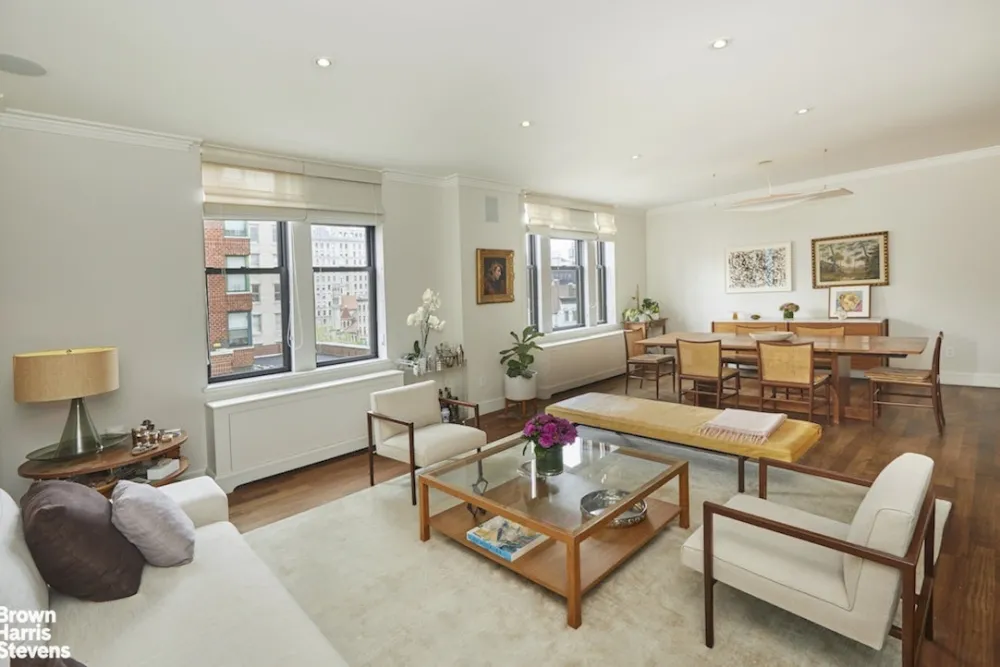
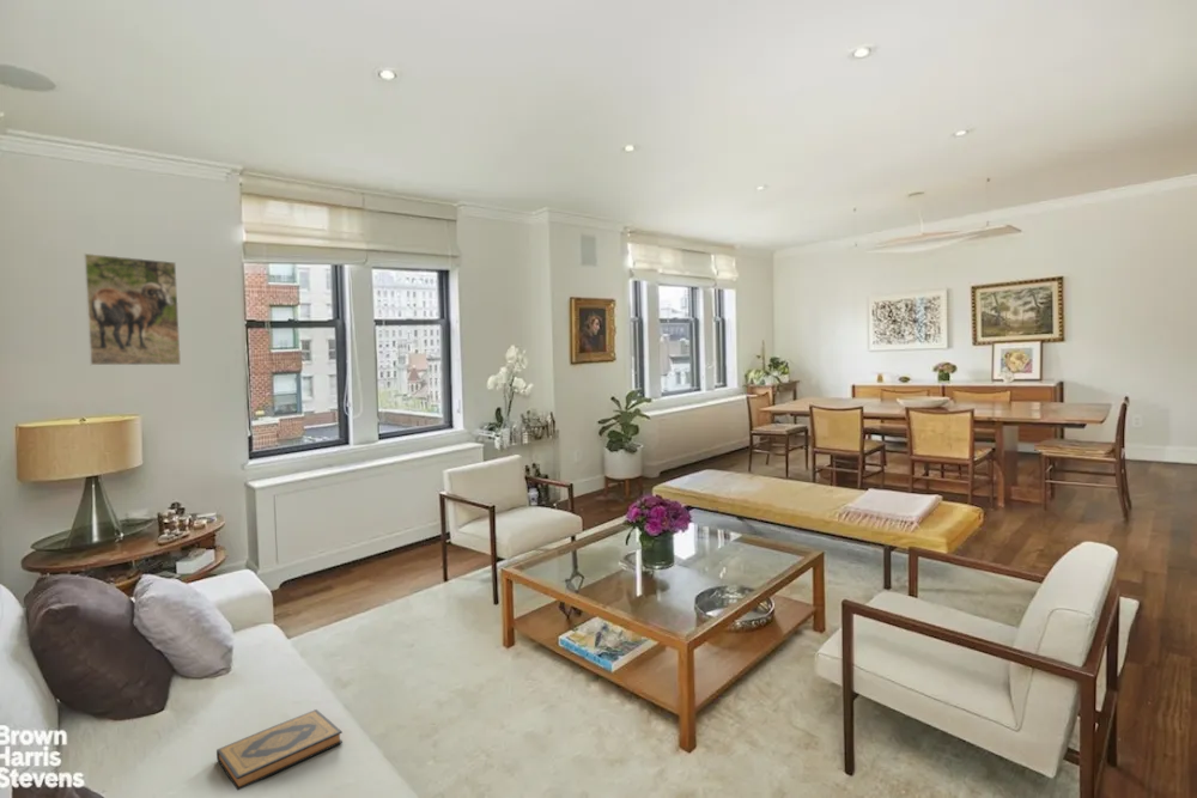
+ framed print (134, 311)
+ hardback book (280, 745)
